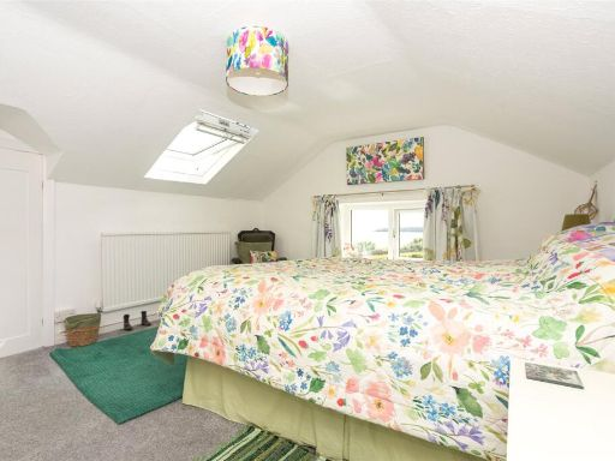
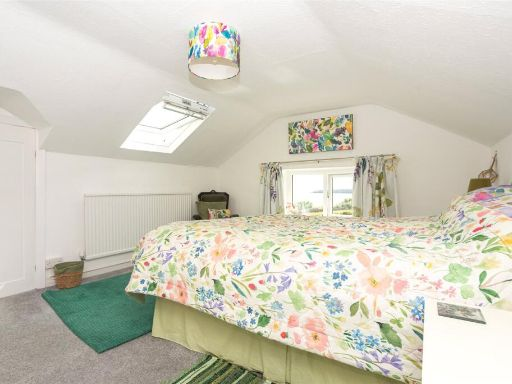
- boots (141, 321)
